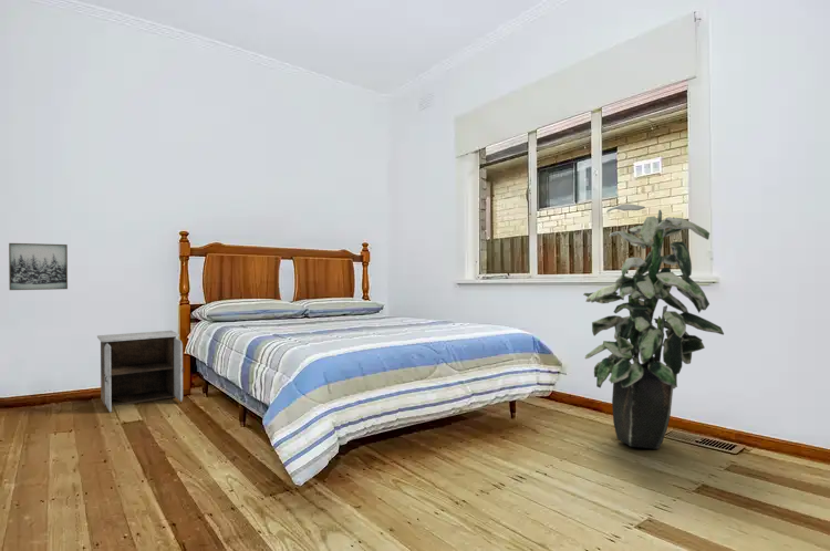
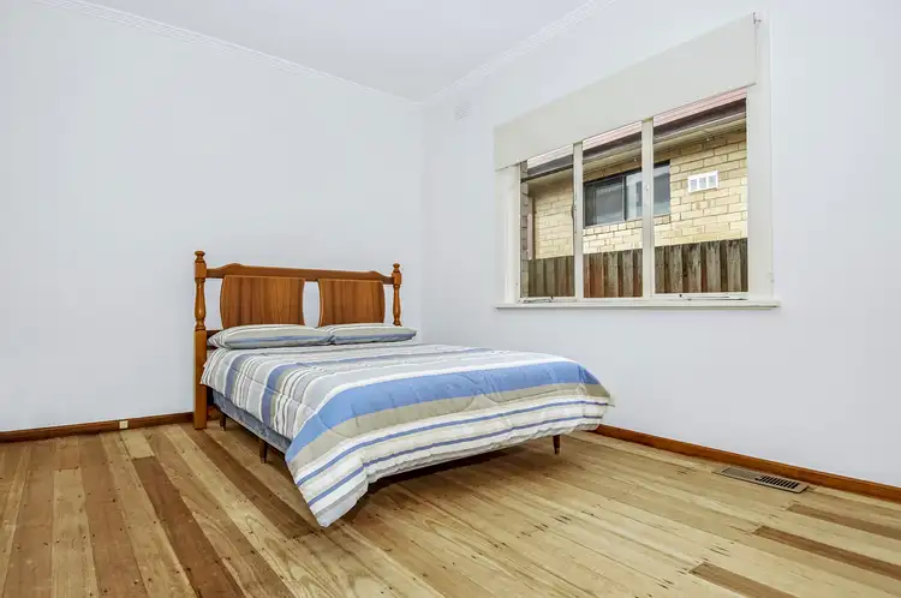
- nightstand (141, 367)
- indoor plant (642, 323)
- wall art (39, 267)
